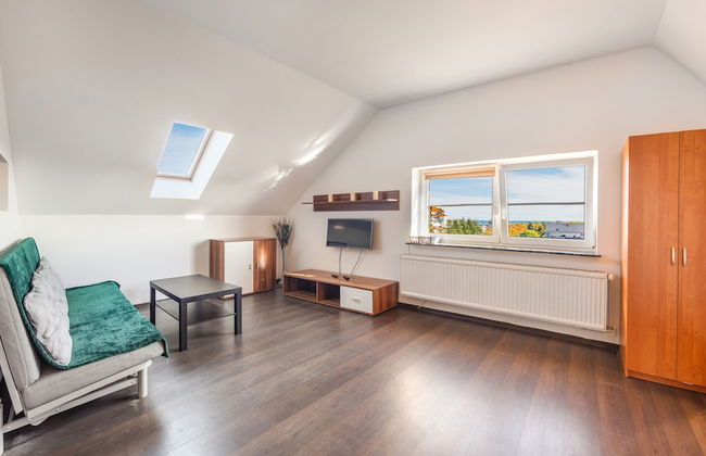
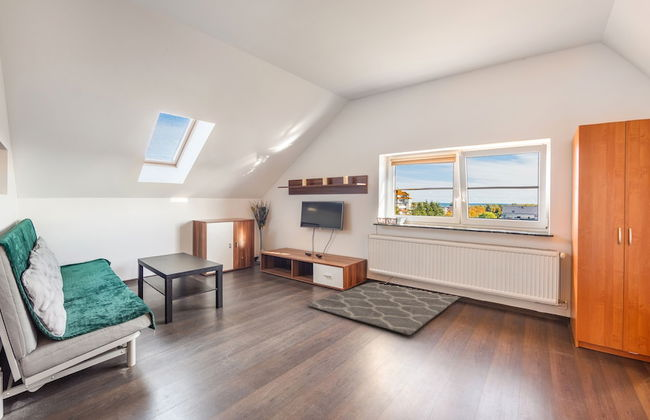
+ rug (390, 299)
